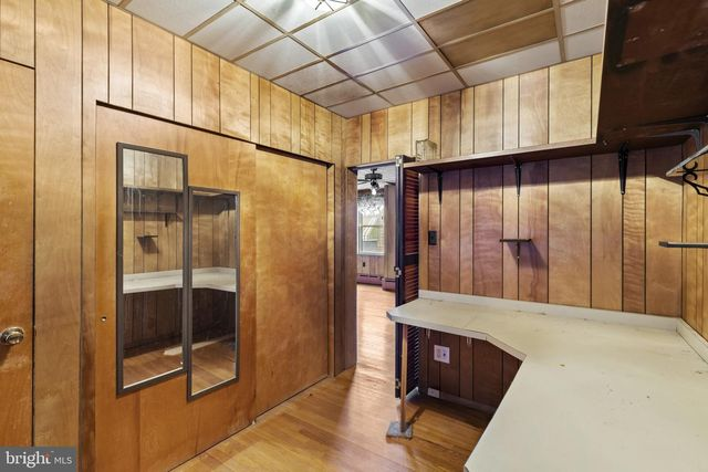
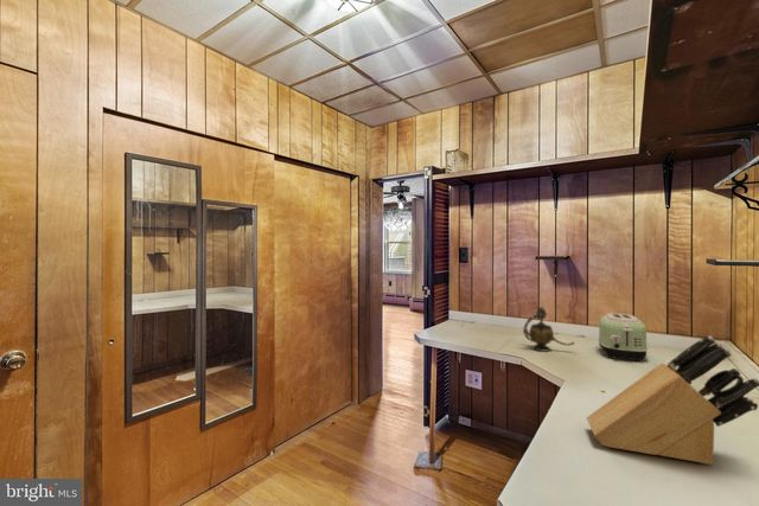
+ toaster (621, 335)
+ knife block (664, 391)
+ teapot (548, 328)
